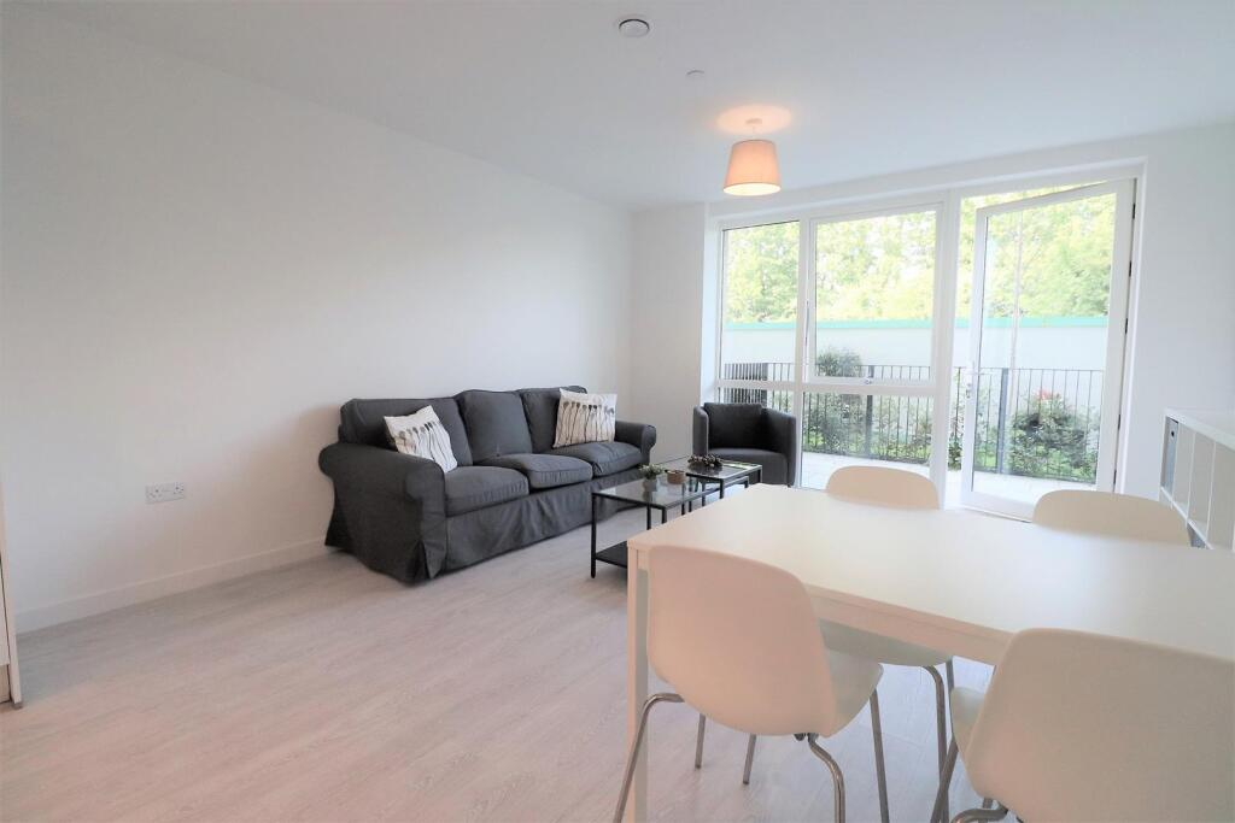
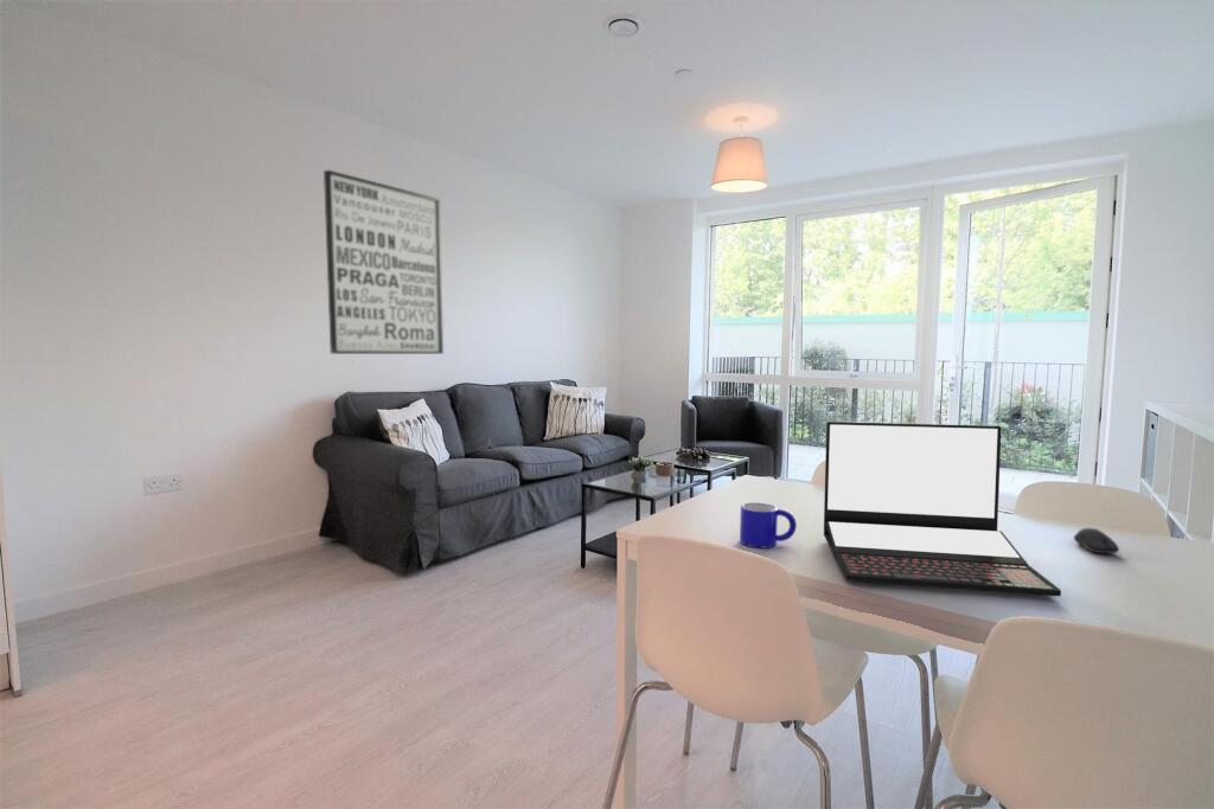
+ computer mouse (1095, 539)
+ mug (767, 525)
+ laptop (928, 499)
+ wall art (389, 270)
